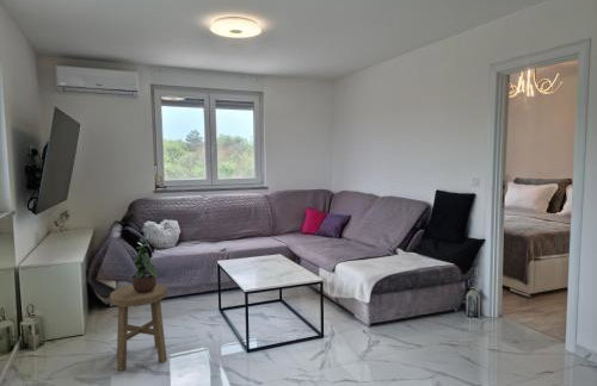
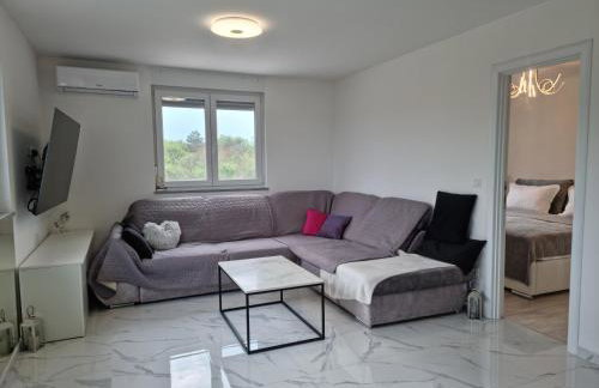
- potted plant (143, 263)
- stool (140, 326)
